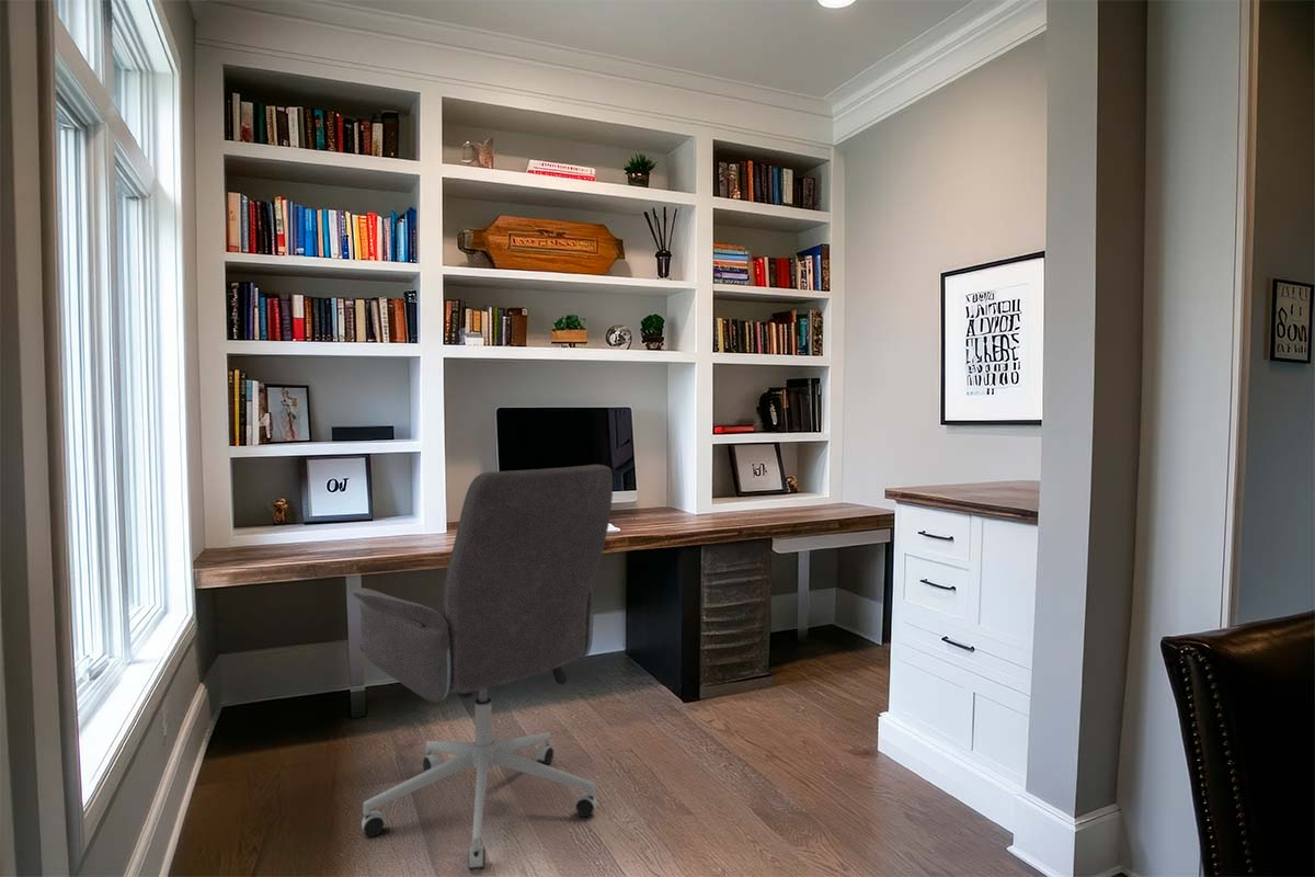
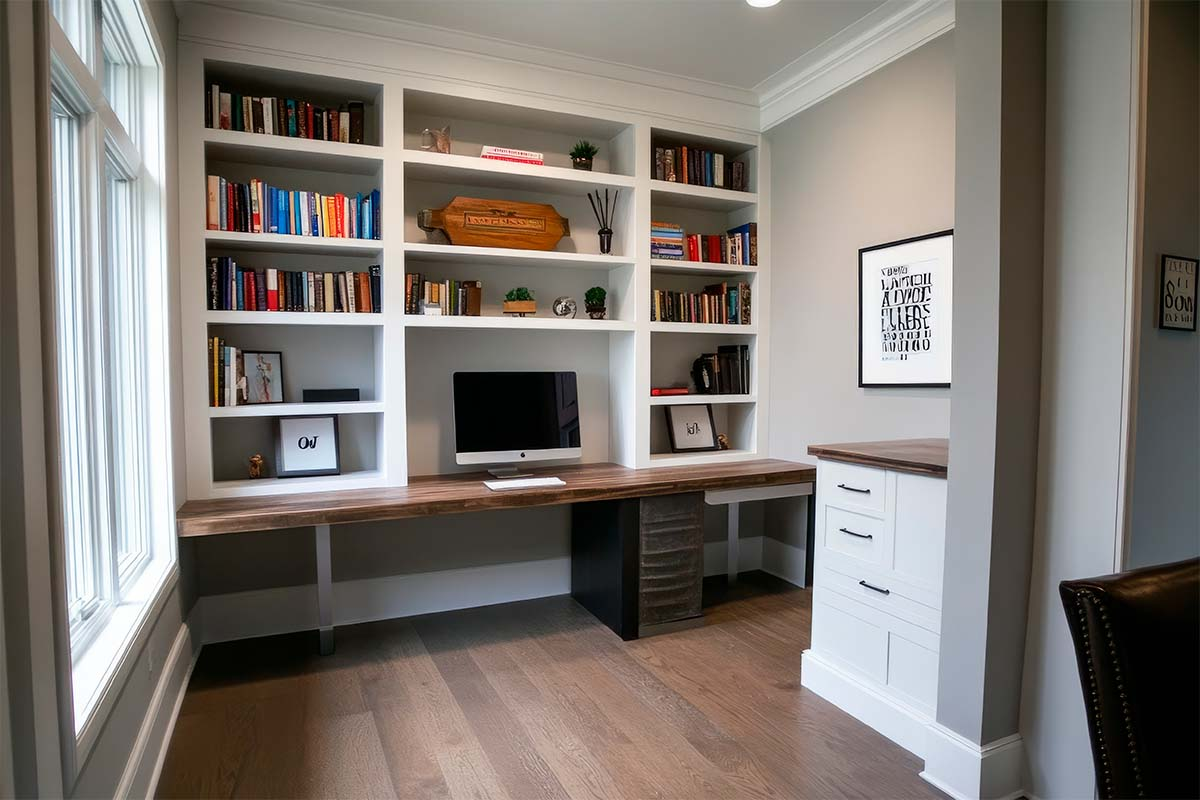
- office chair (485, 637)
